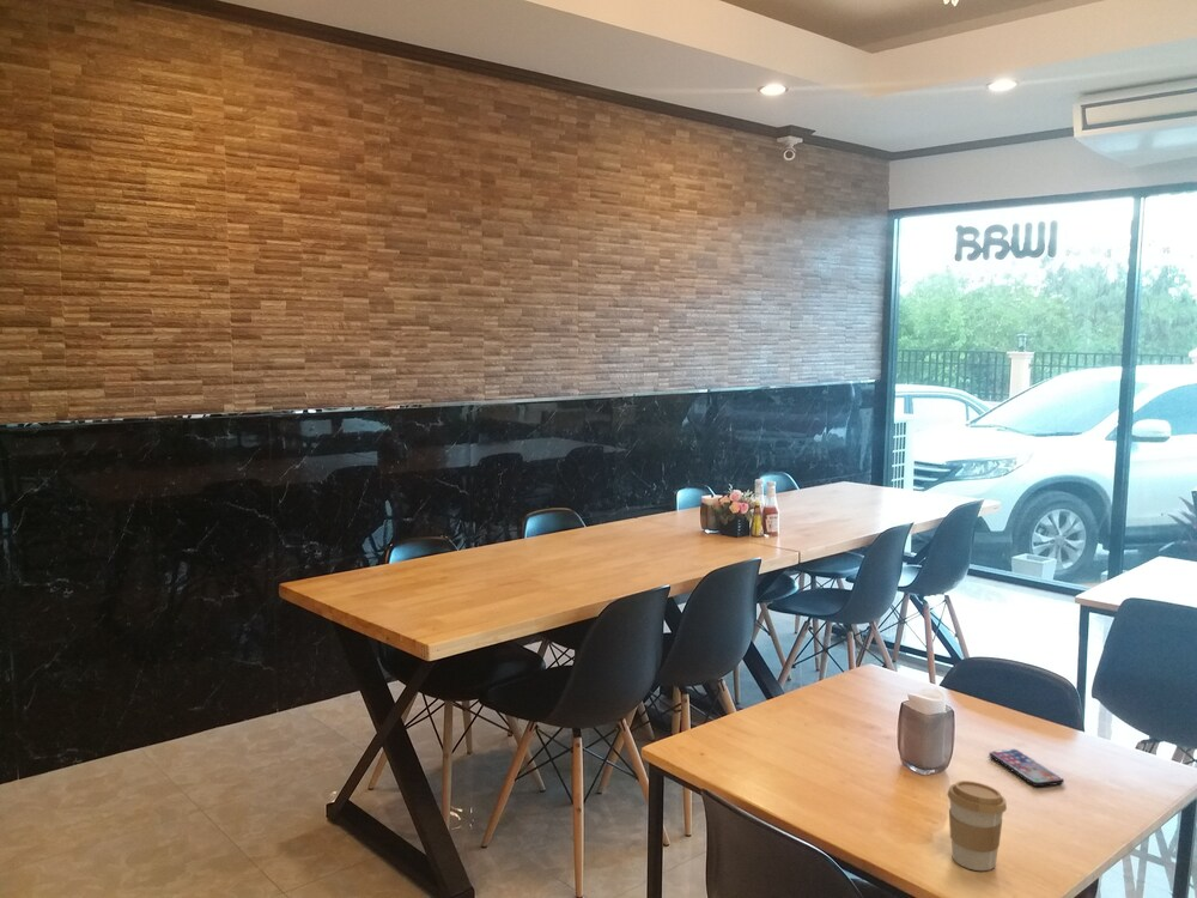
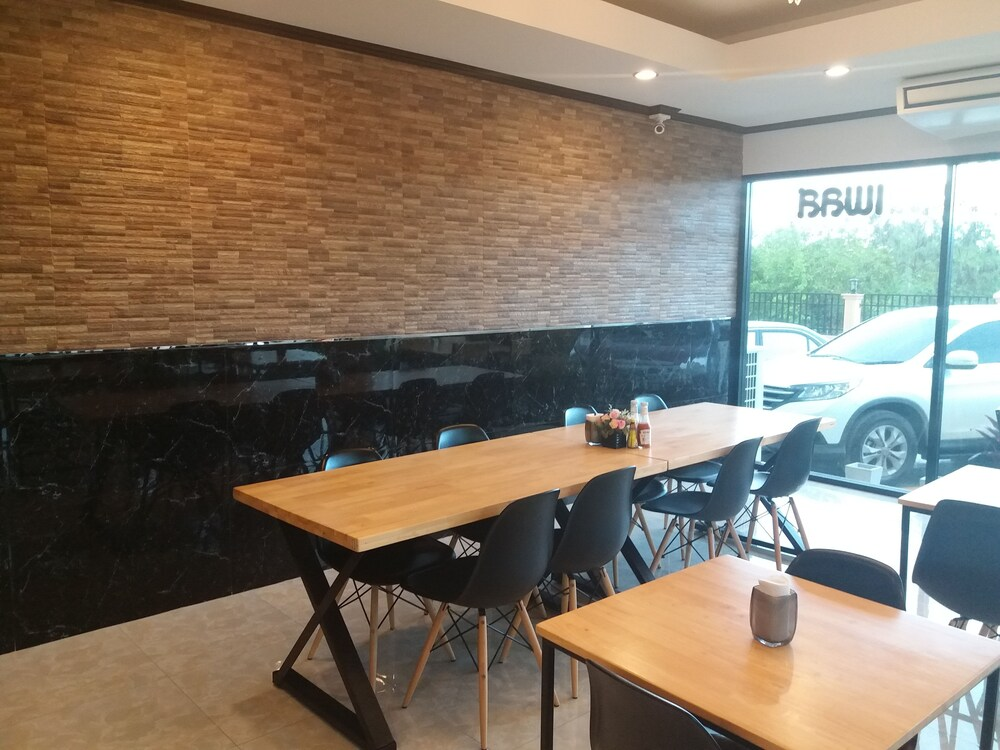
- smartphone (1025, 766)
- coffee cup (974, 823)
